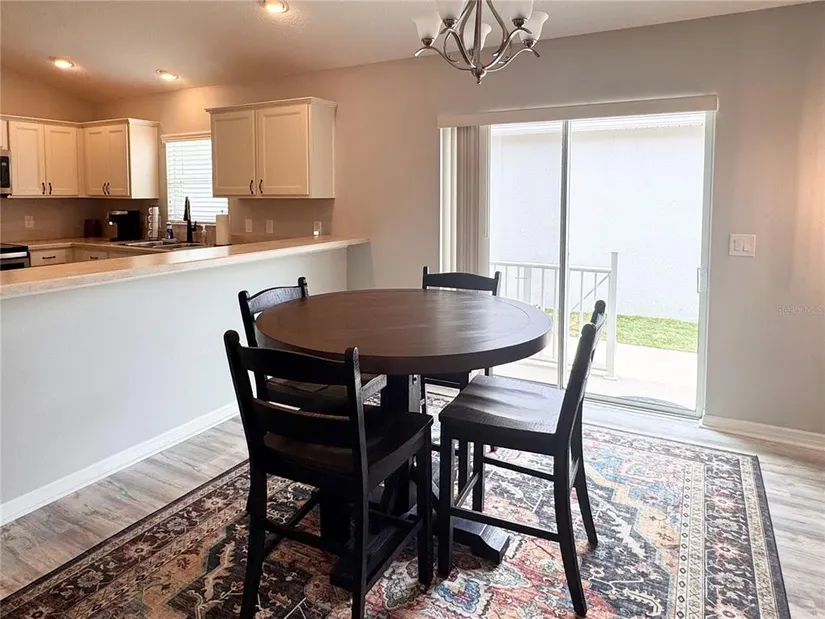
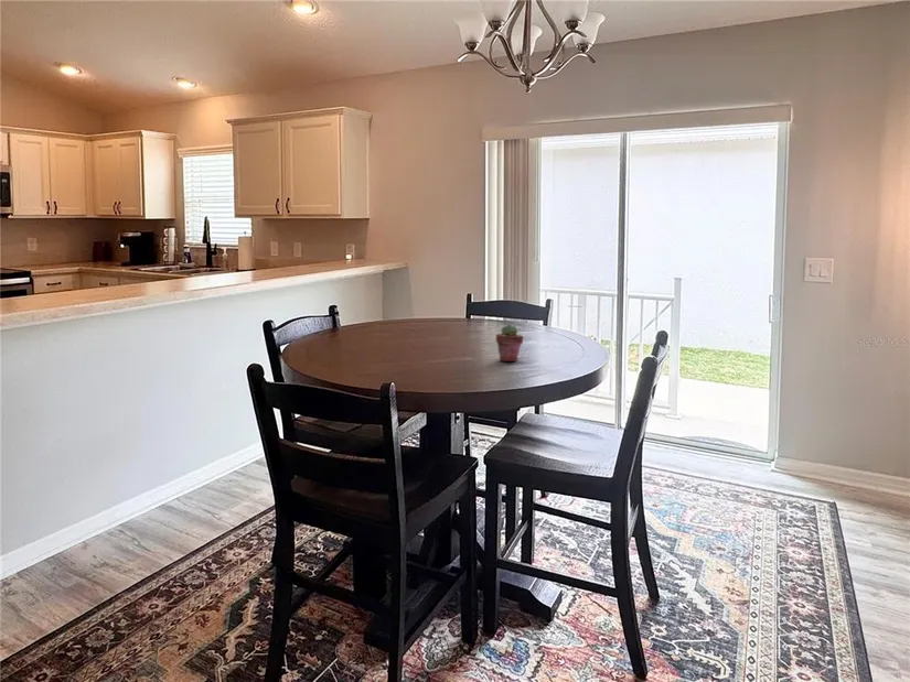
+ potted succulent (508, 342)
